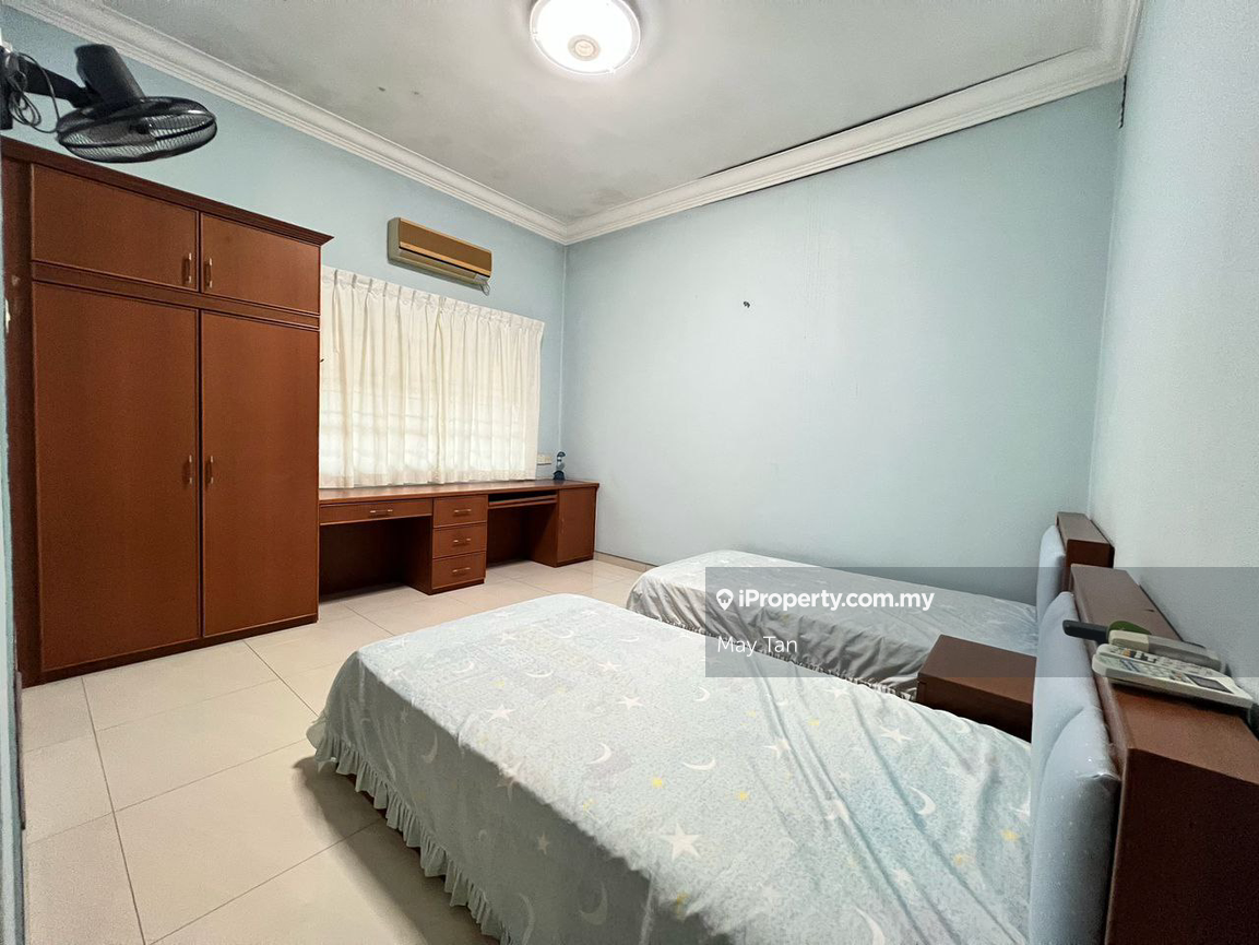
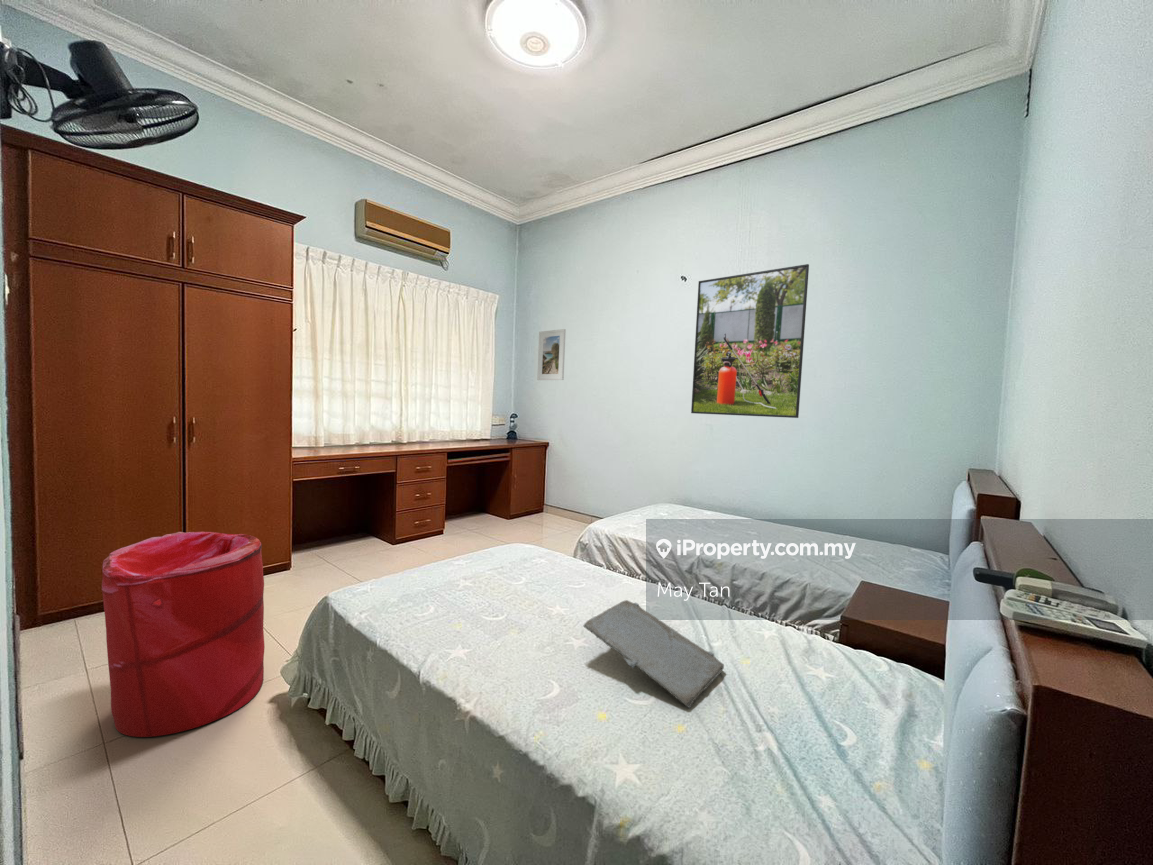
+ laundry hamper (190, 622)
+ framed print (745, 345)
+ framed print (551, 355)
+ tray (645, 641)
